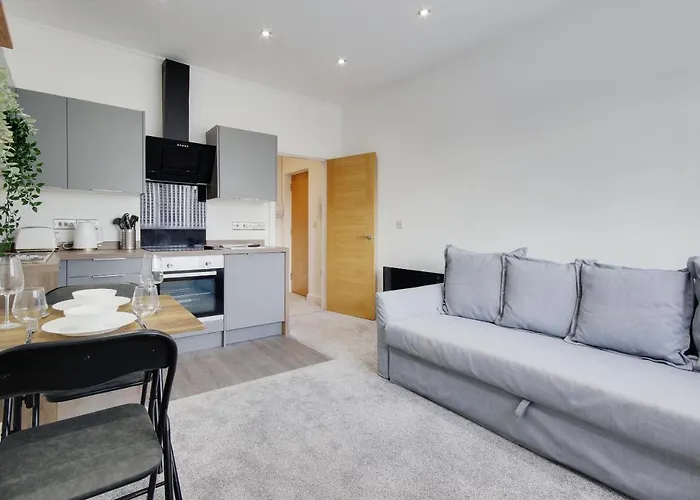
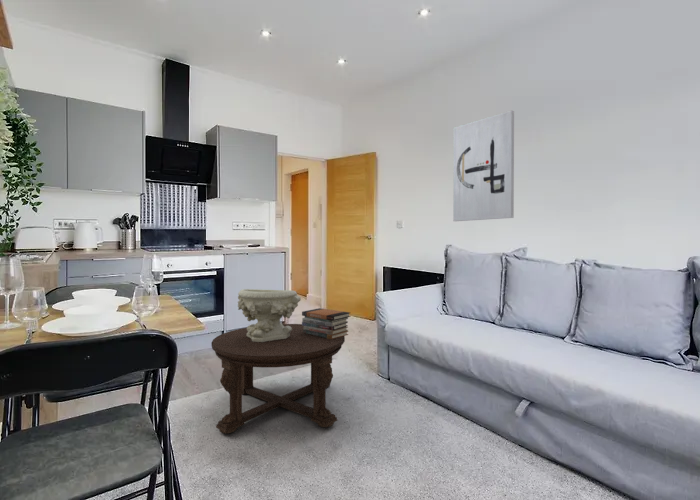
+ coffee table (280, 366)
+ decorative bowl (262, 313)
+ wall art (481, 169)
+ book stack (325, 322)
